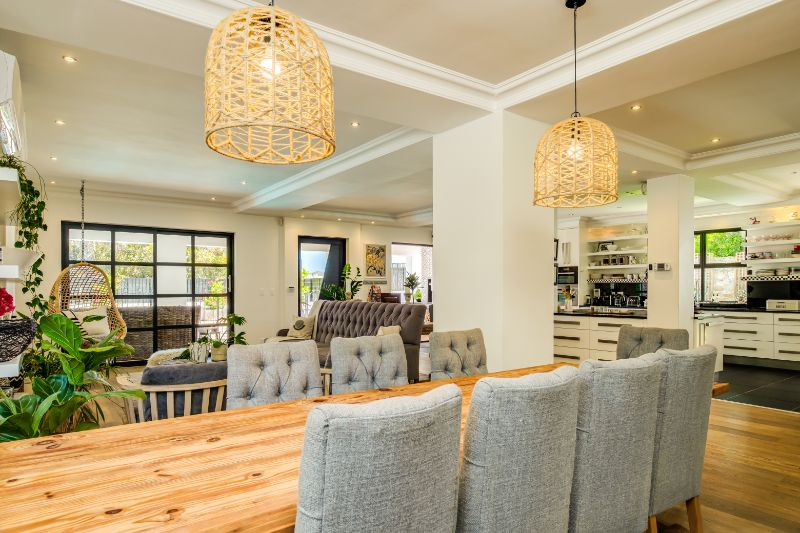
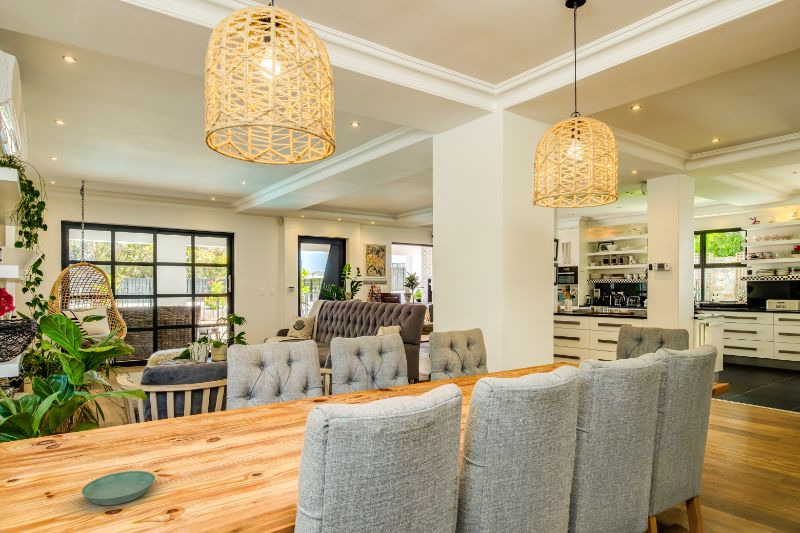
+ saucer (119, 489)
